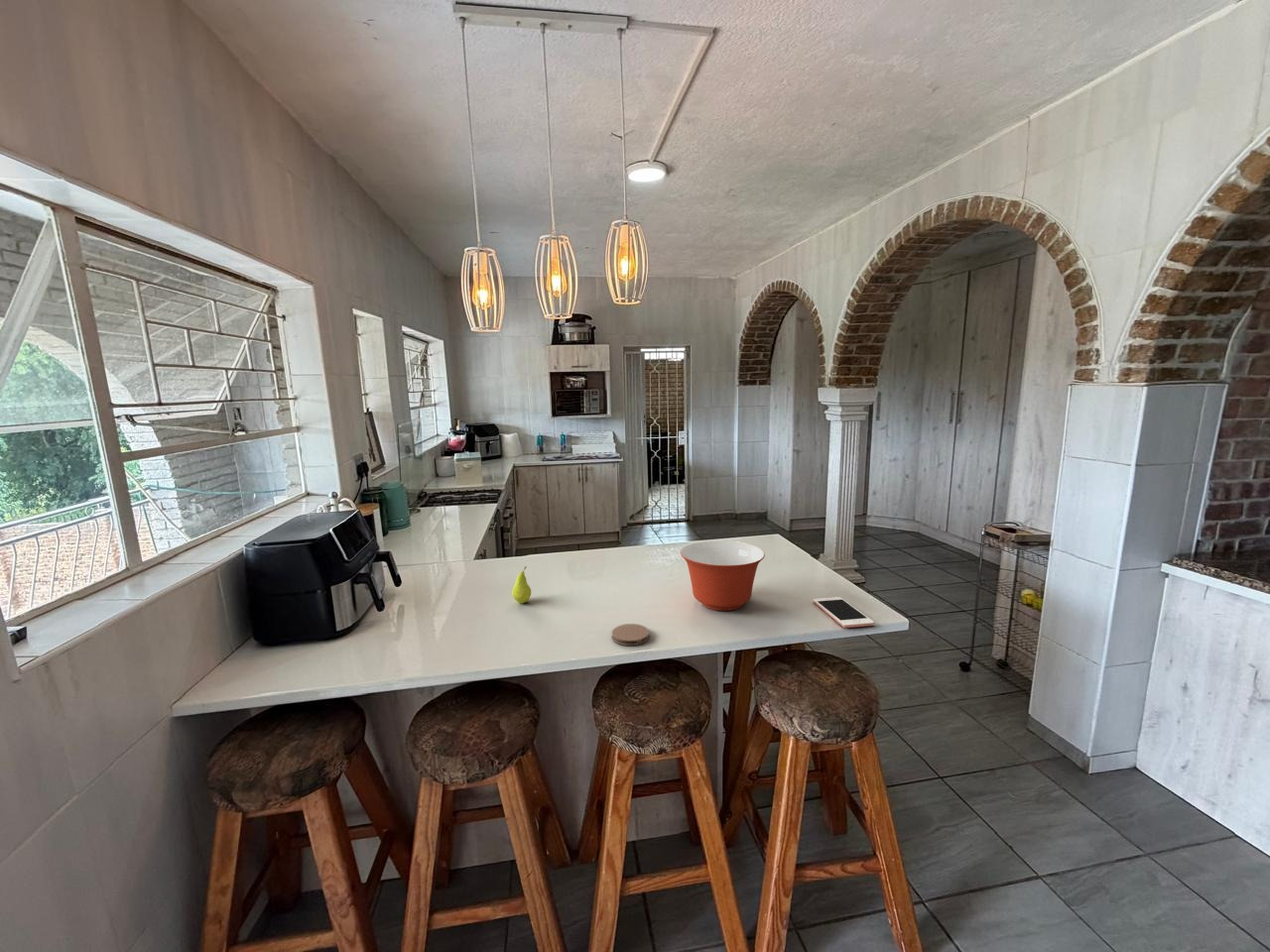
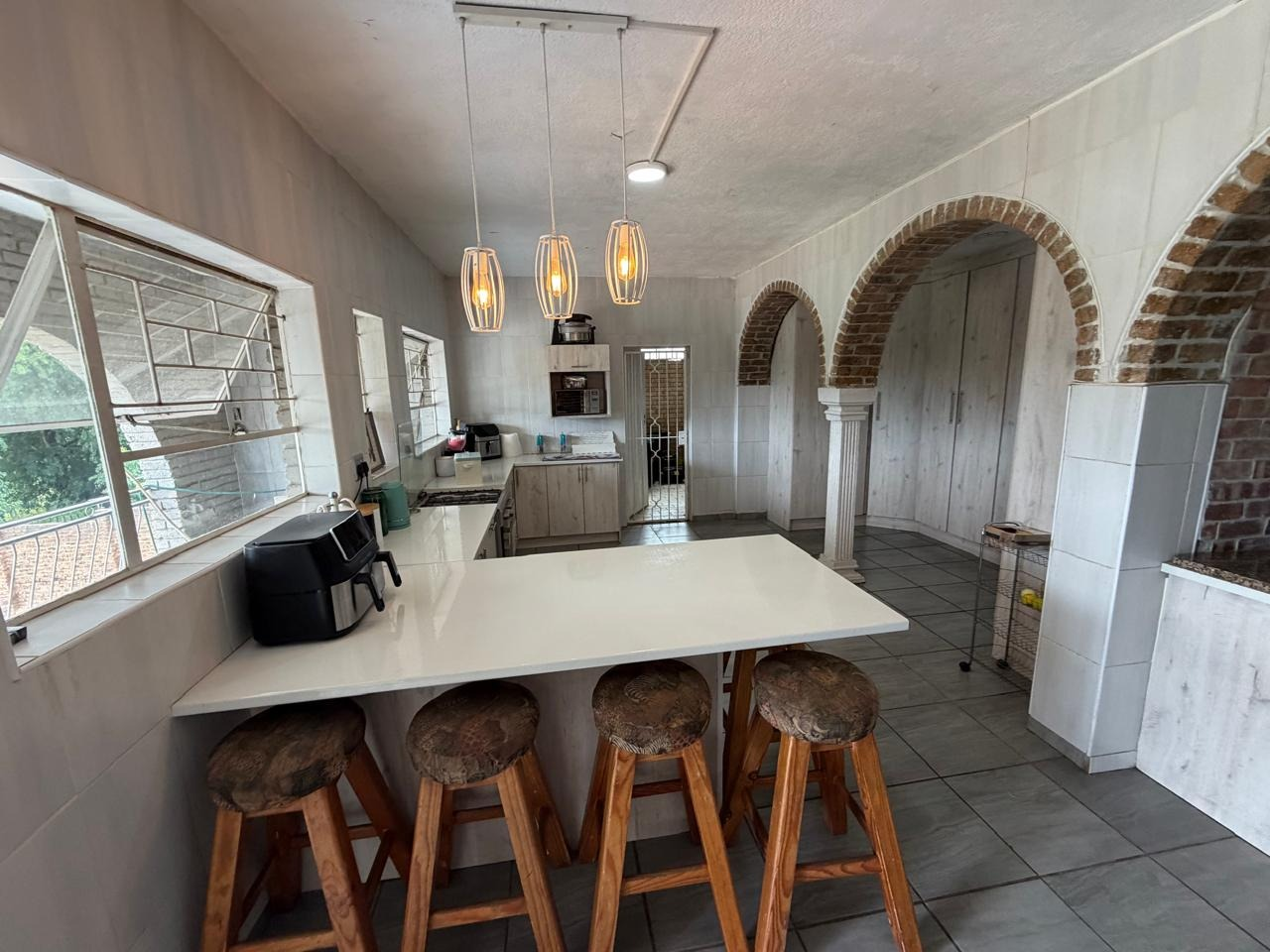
- cell phone (841, 611)
- mixing bowl (721, 577)
- fruit (521, 584)
- coaster (630, 634)
